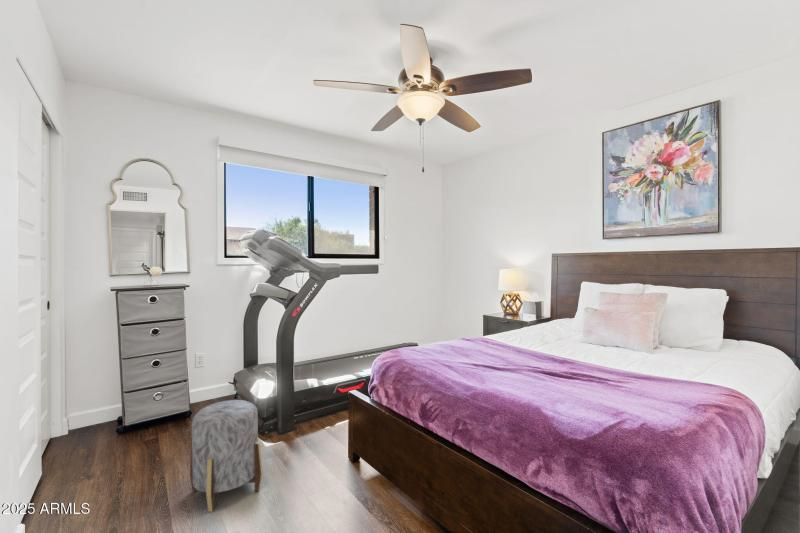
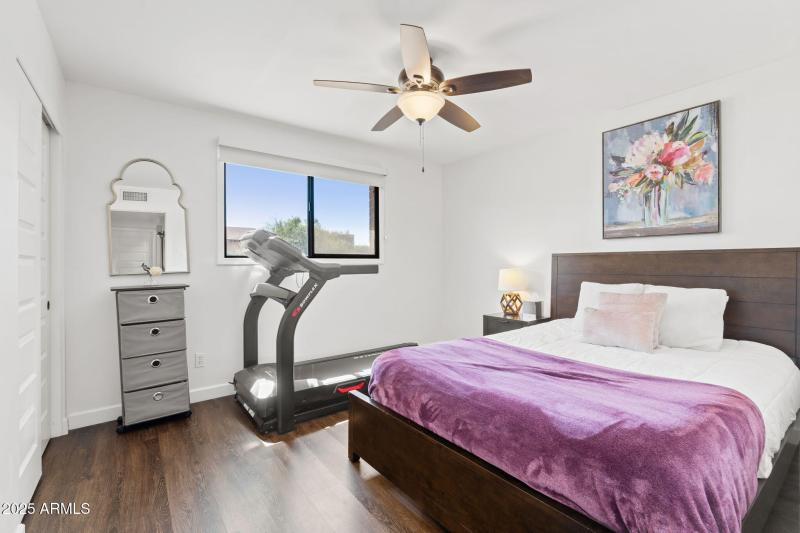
- stool (226, 447)
